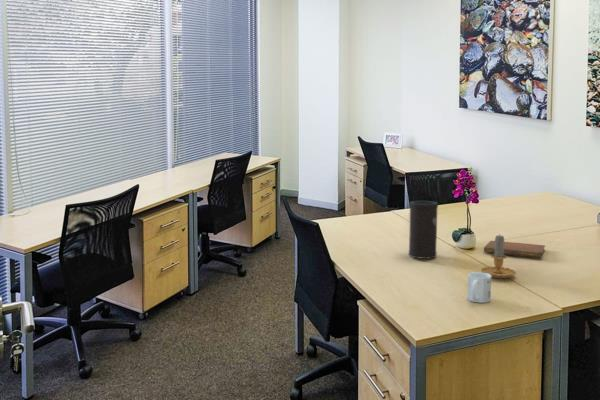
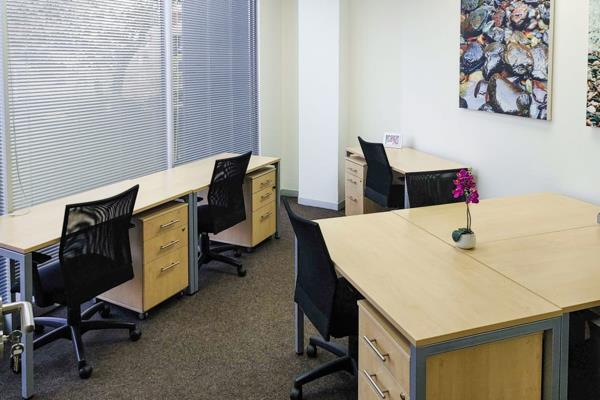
- speaker (423, 229)
- notebook (514, 248)
- mug (478, 288)
- candle (497, 255)
